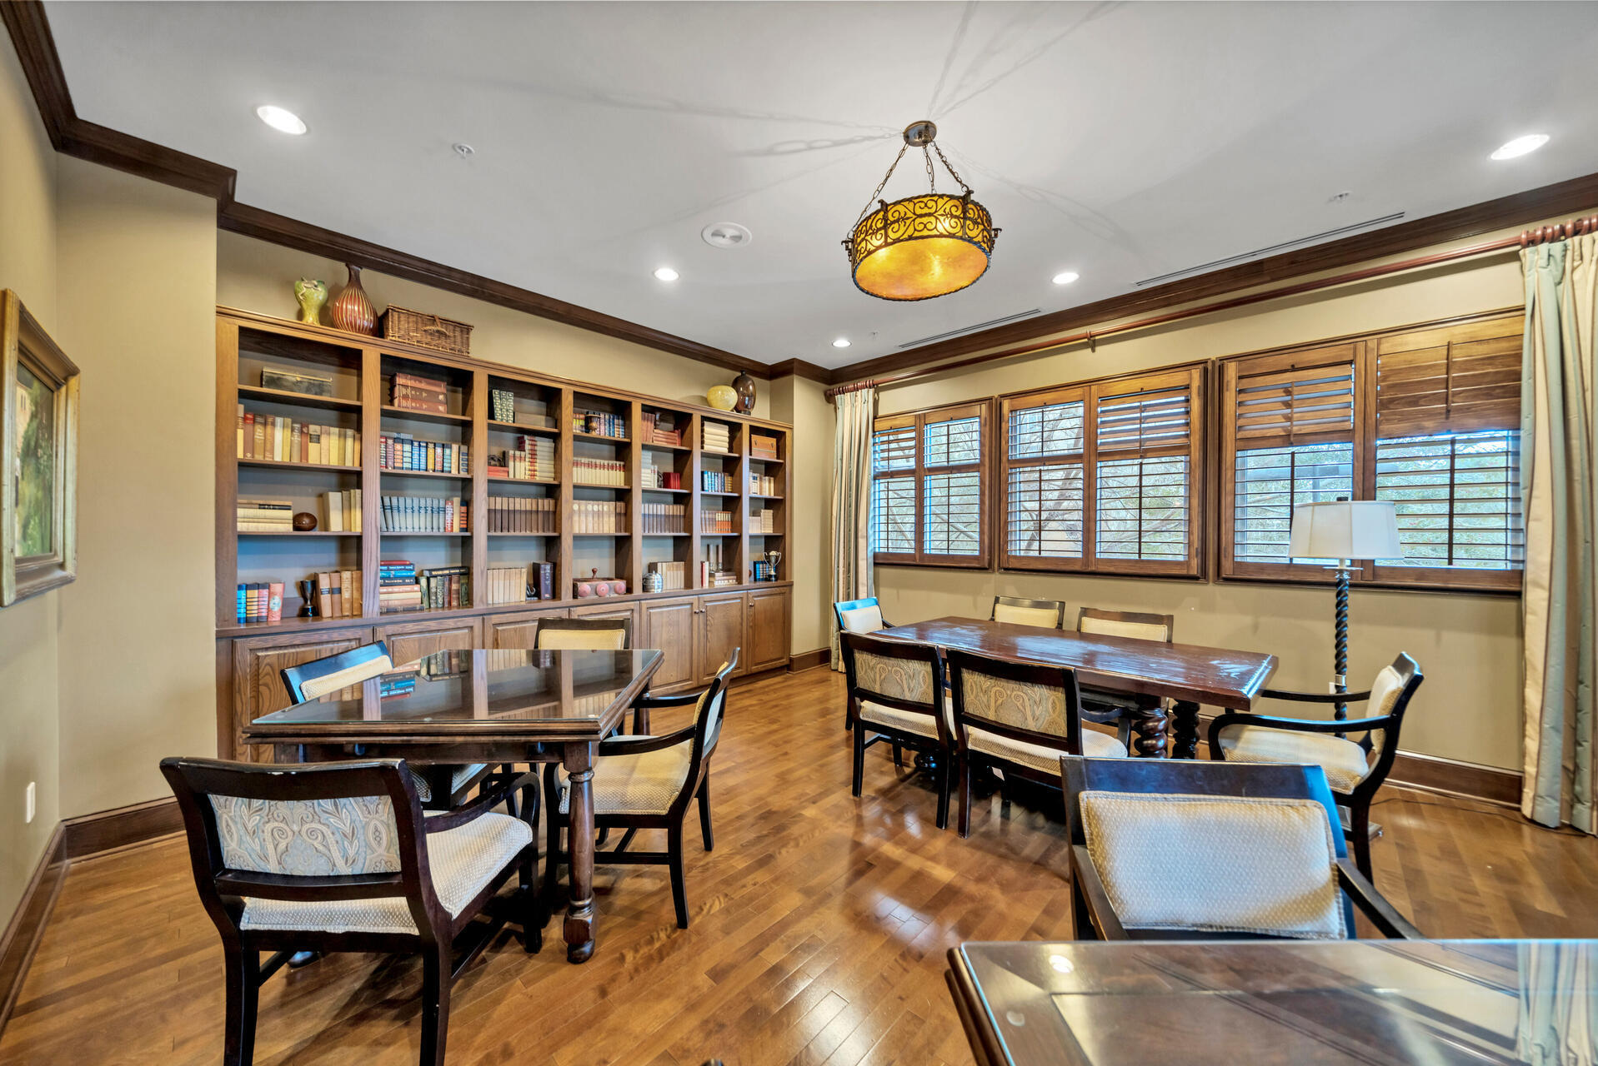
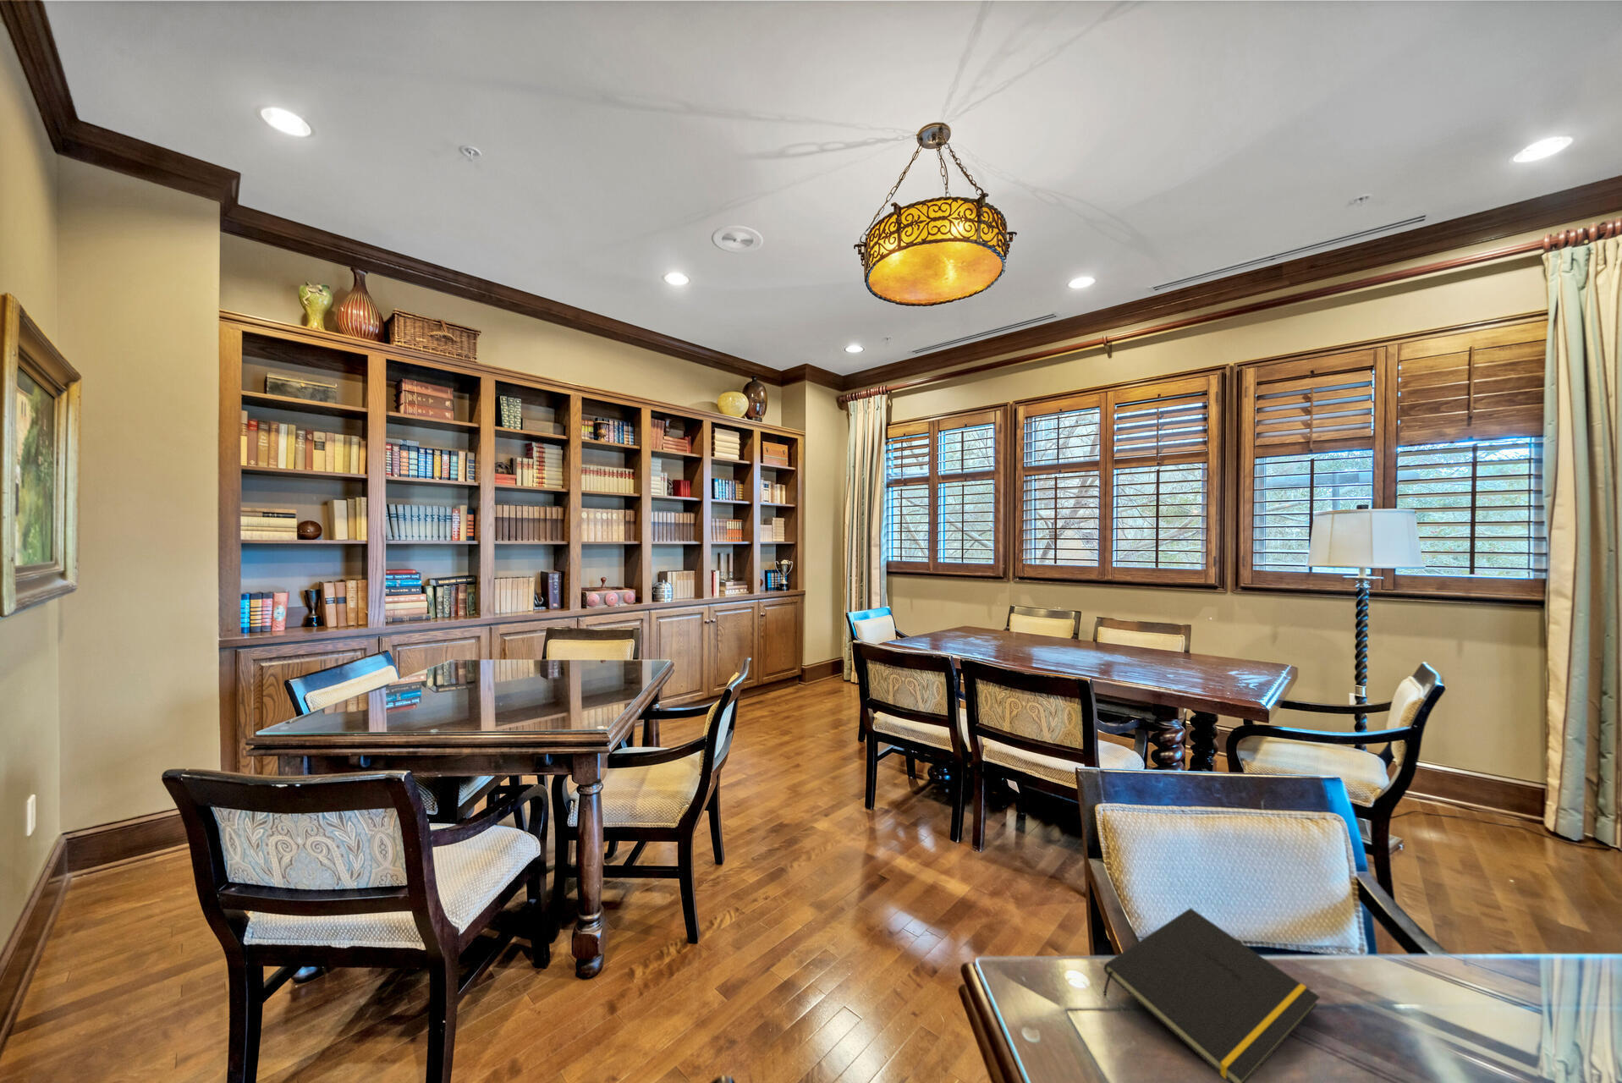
+ notepad (1210, 984)
